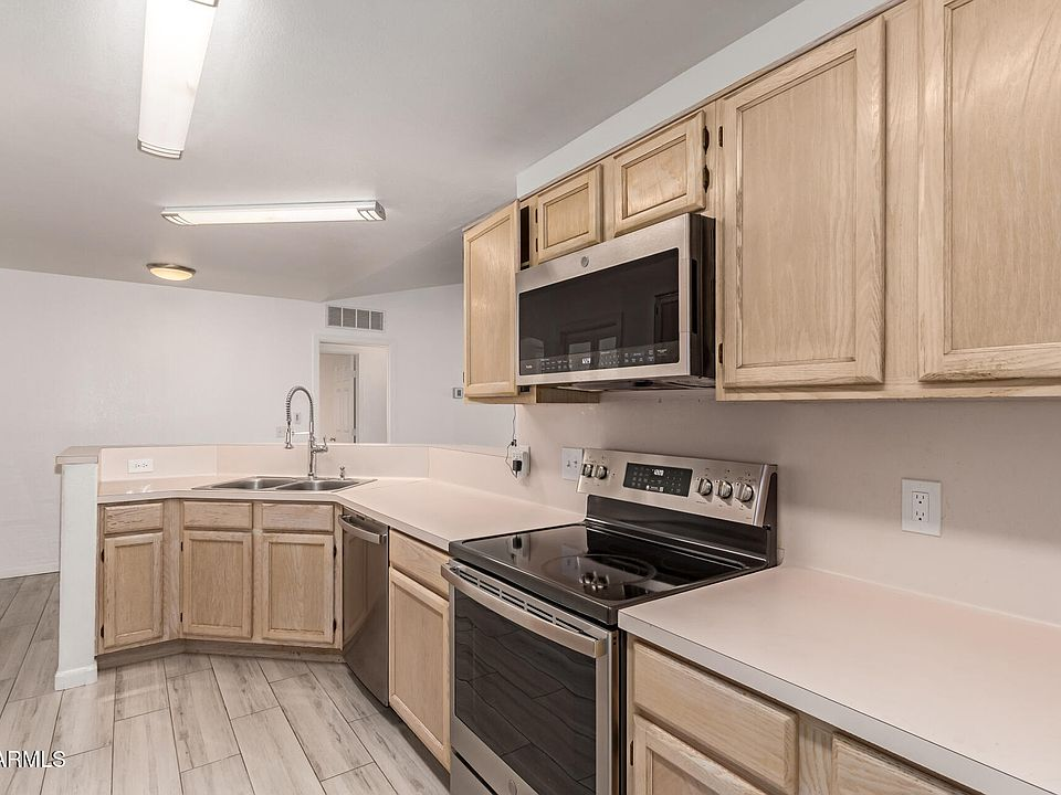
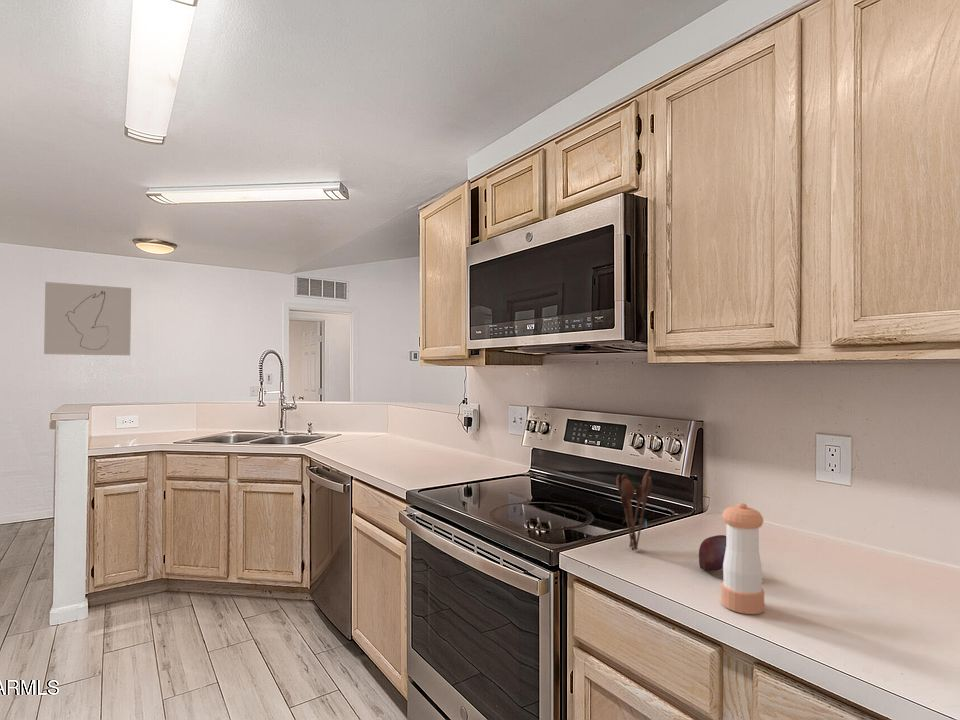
+ pepper shaker (742, 554)
+ wall art (89, 320)
+ apple (716, 553)
+ utensil holder (636, 509)
